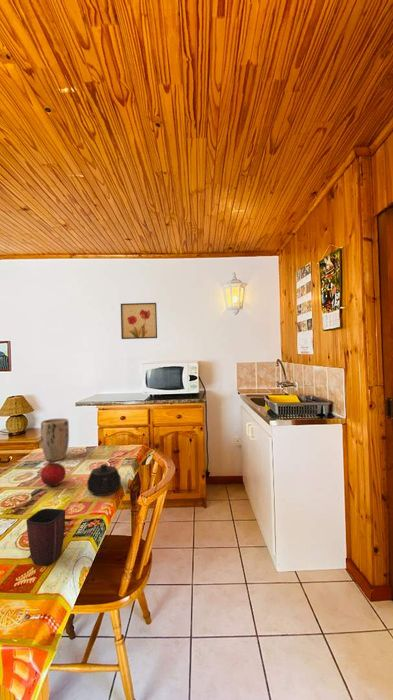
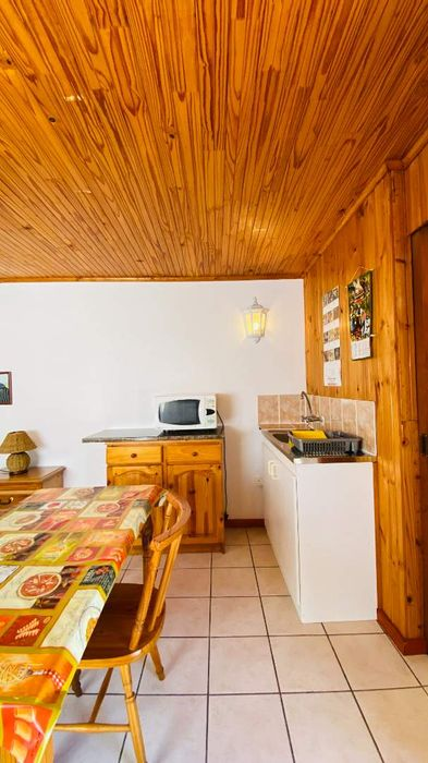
- plant pot (55, 439)
- fruit (53, 473)
- mug (48, 534)
- wall art (139, 321)
- teapot (104, 478)
